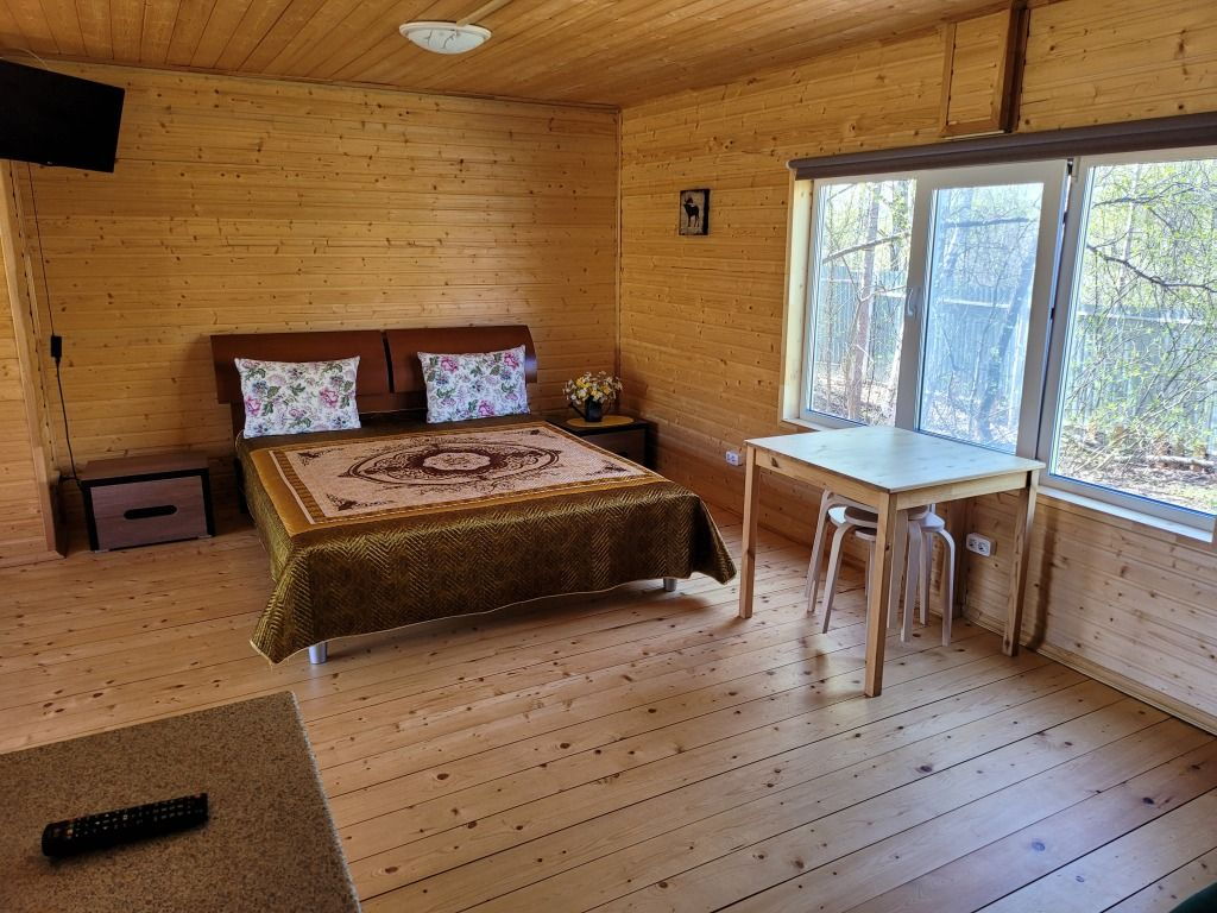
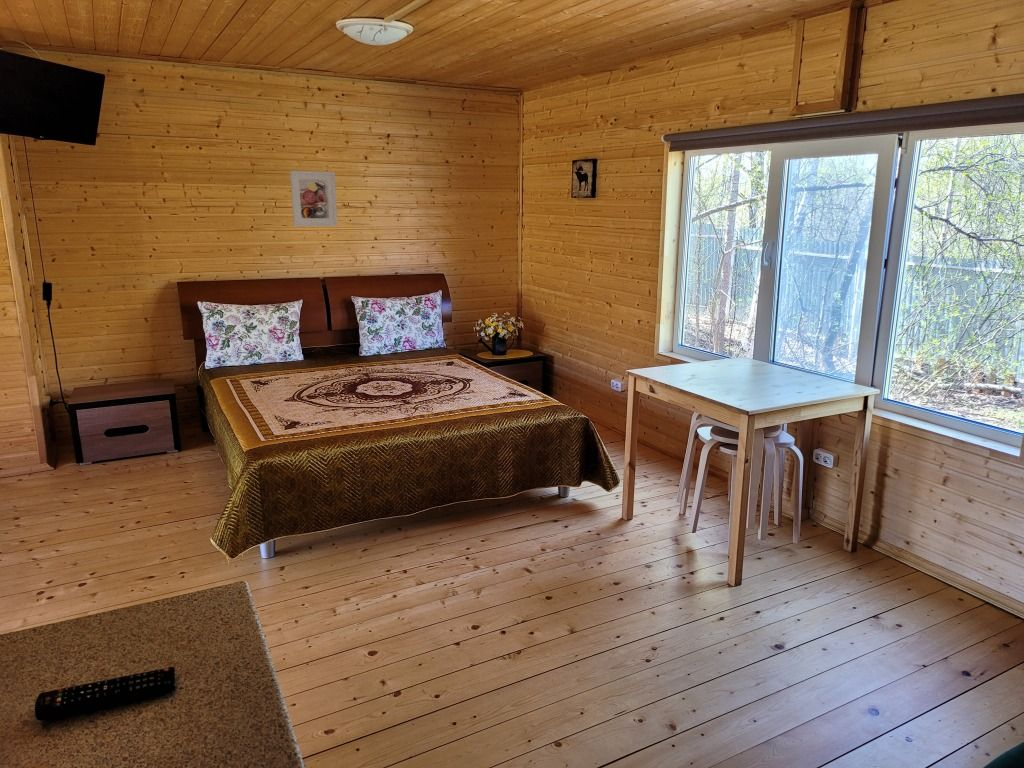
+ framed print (314, 199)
